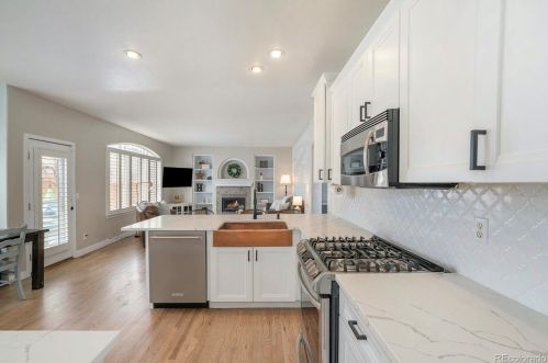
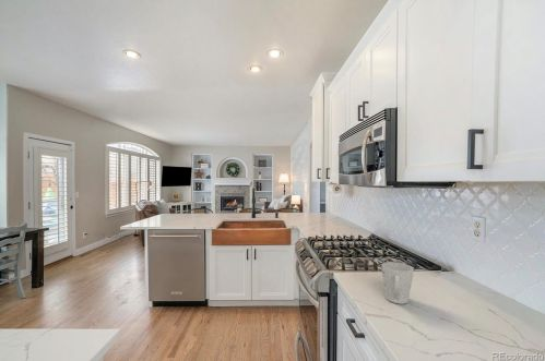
+ mug (396, 284)
